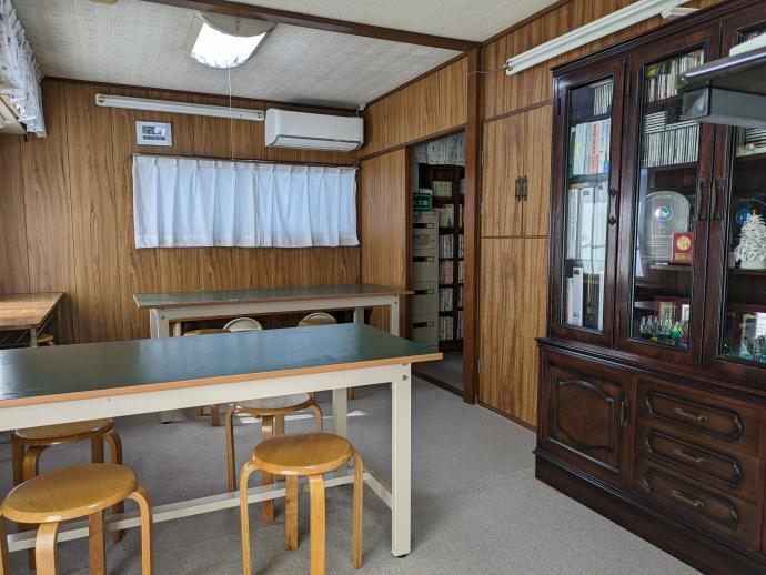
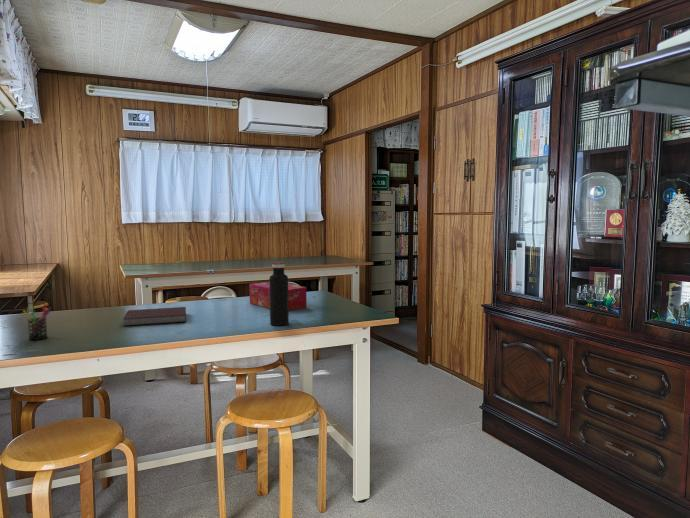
+ notebook (156, 315)
+ tissue box (269, 295)
+ pen holder (37, 321)
+ water bottle (279, 293)
